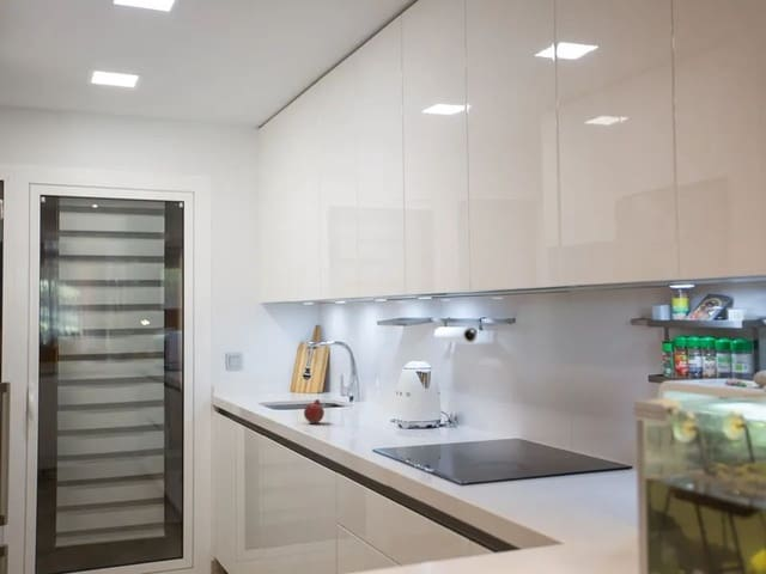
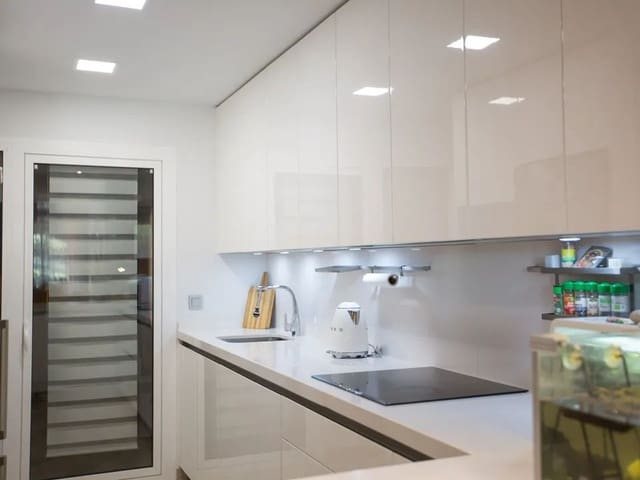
- fruit (314, 411)
